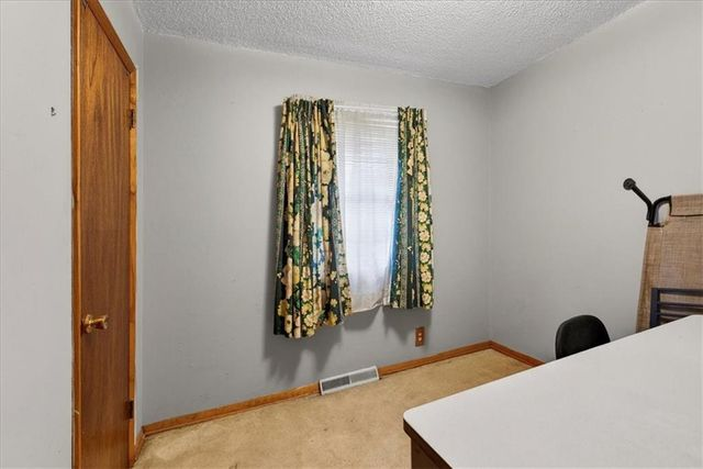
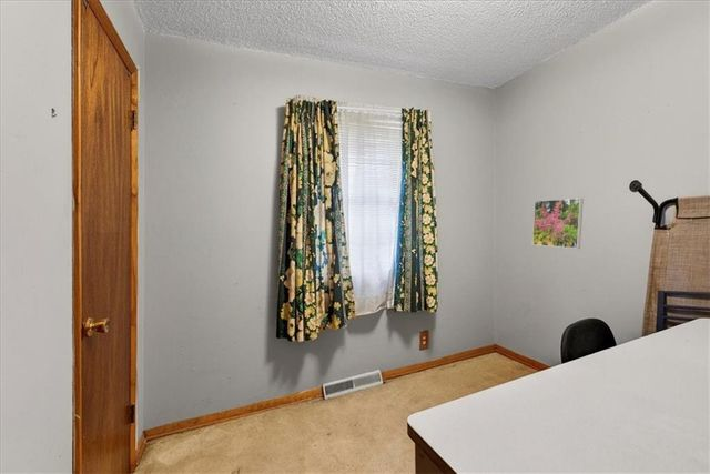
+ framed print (556, 223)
